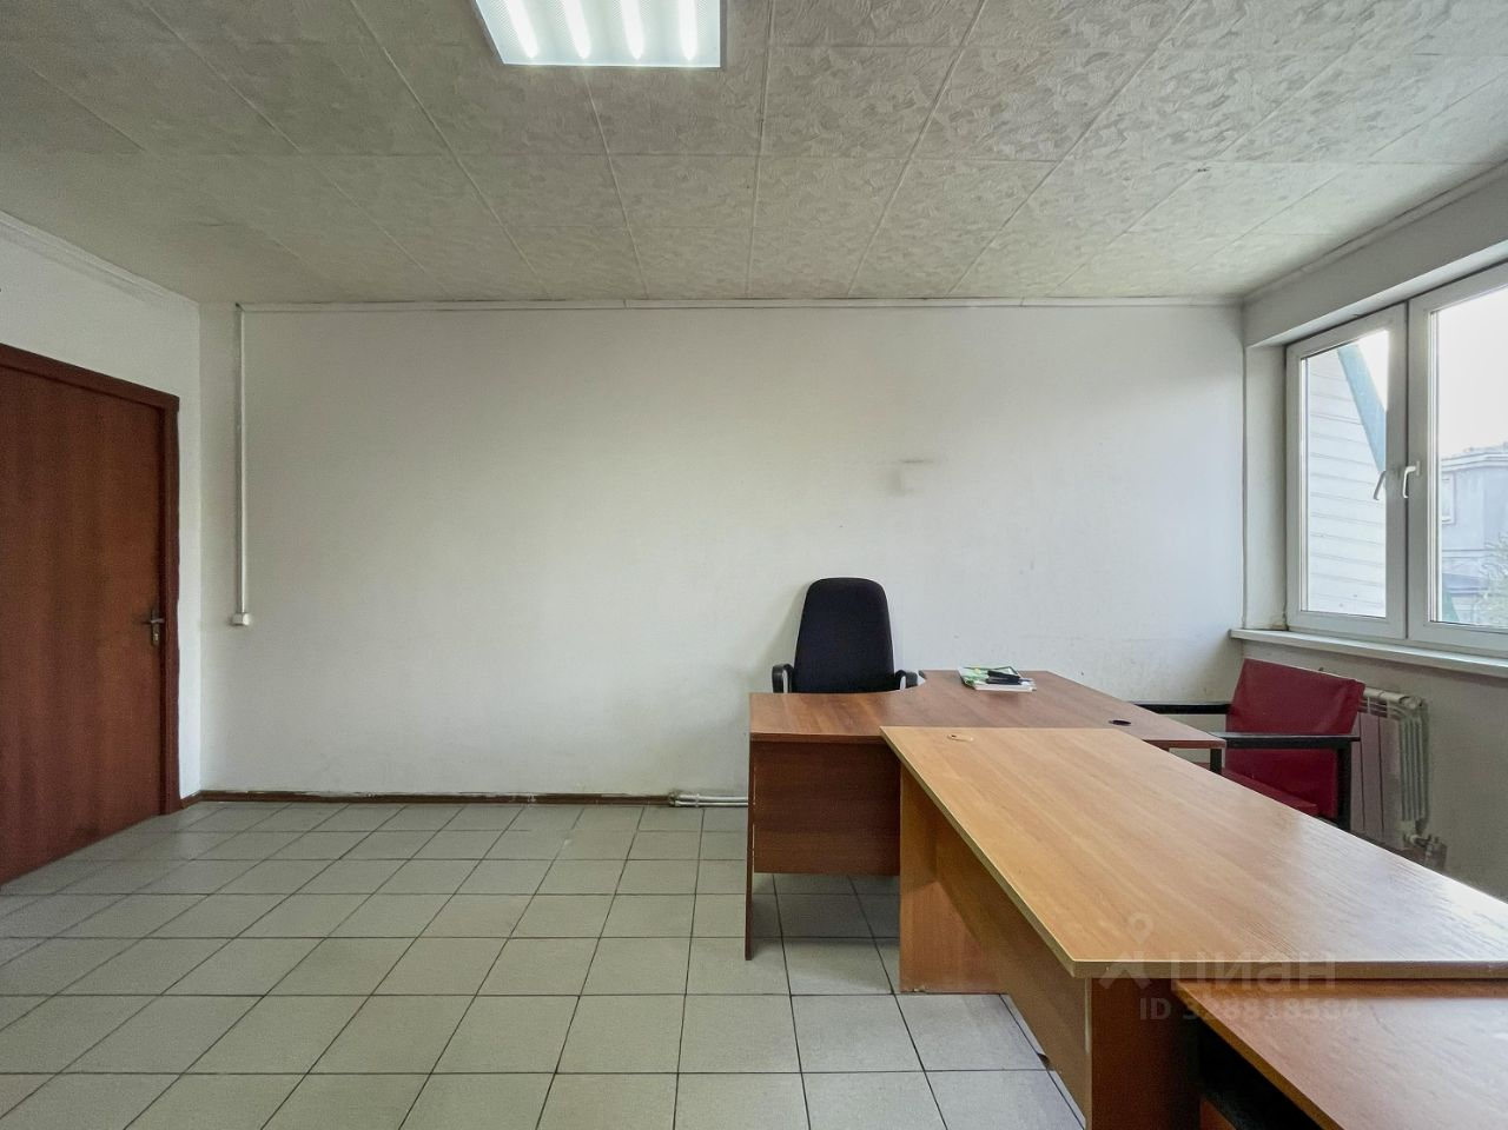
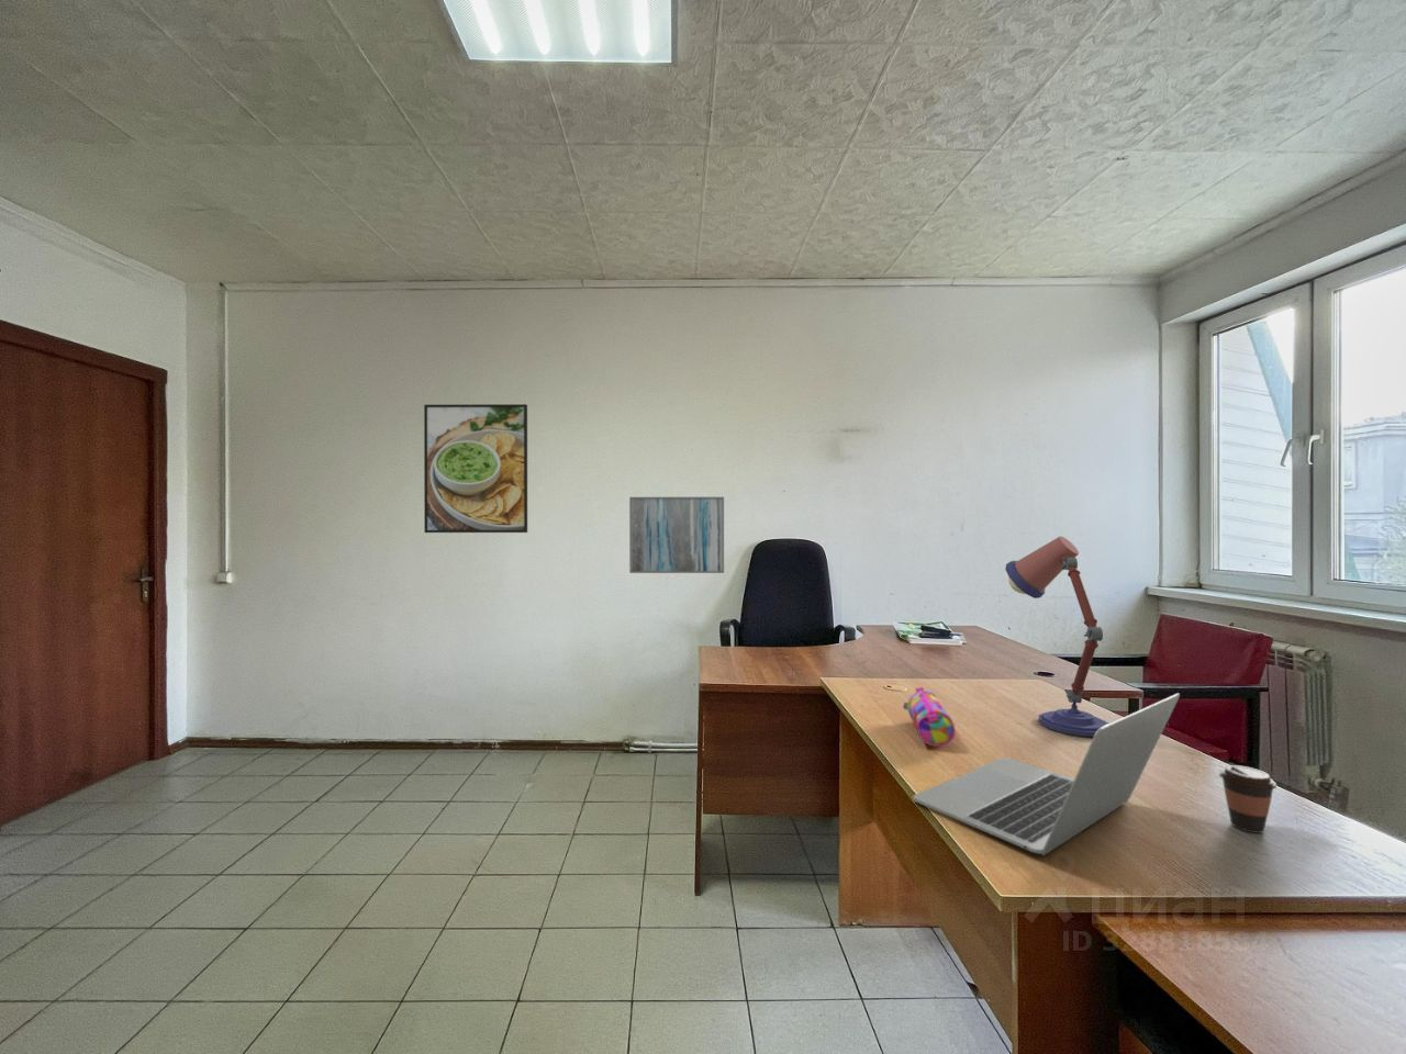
+ wall art (676, 535)
+ laptop (1036, 766)
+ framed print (476, 467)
+ coffee cup (1247, 799)
+ pencil case (928, 716)
+ desk lamp (1084, 623)
